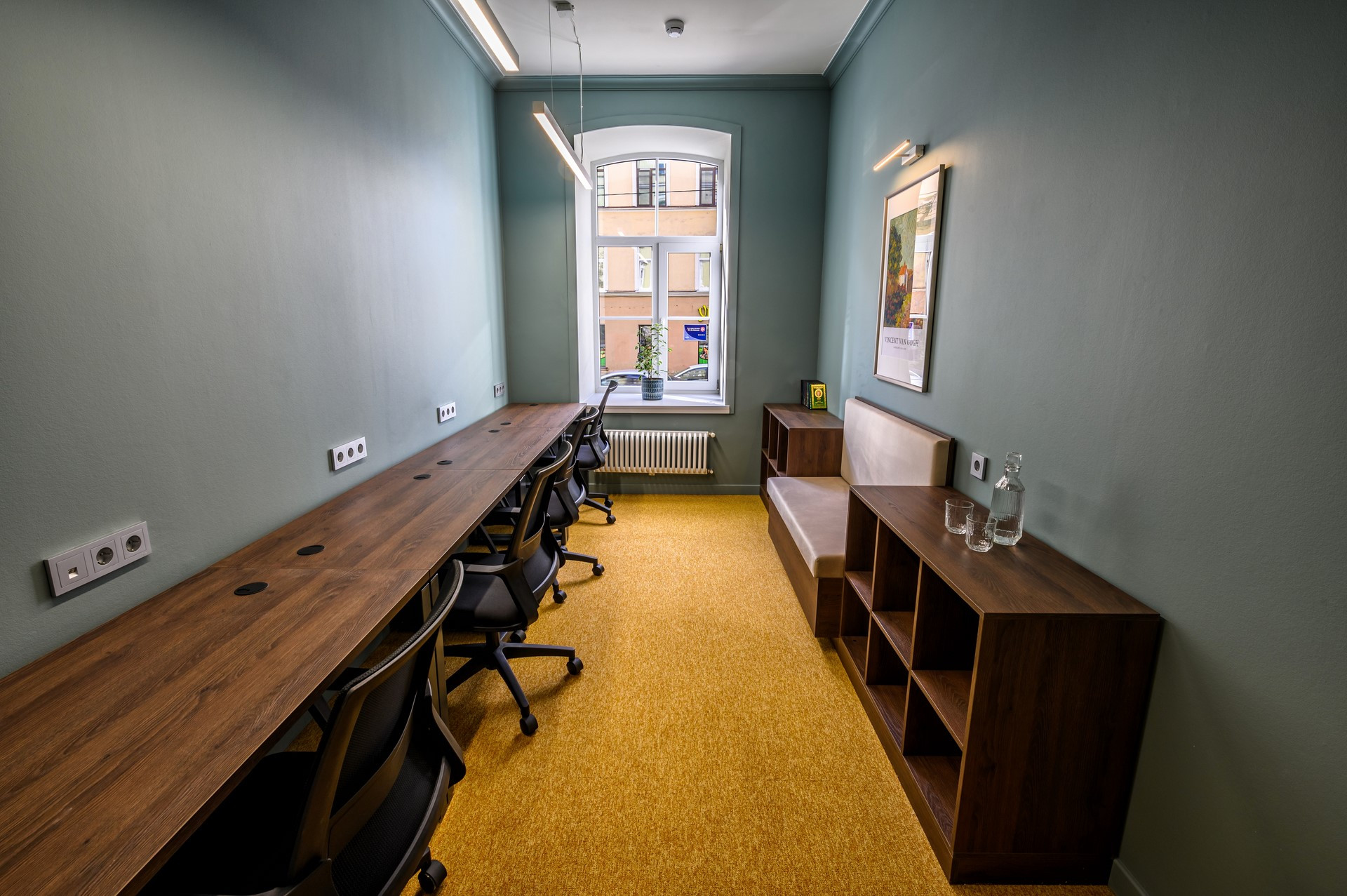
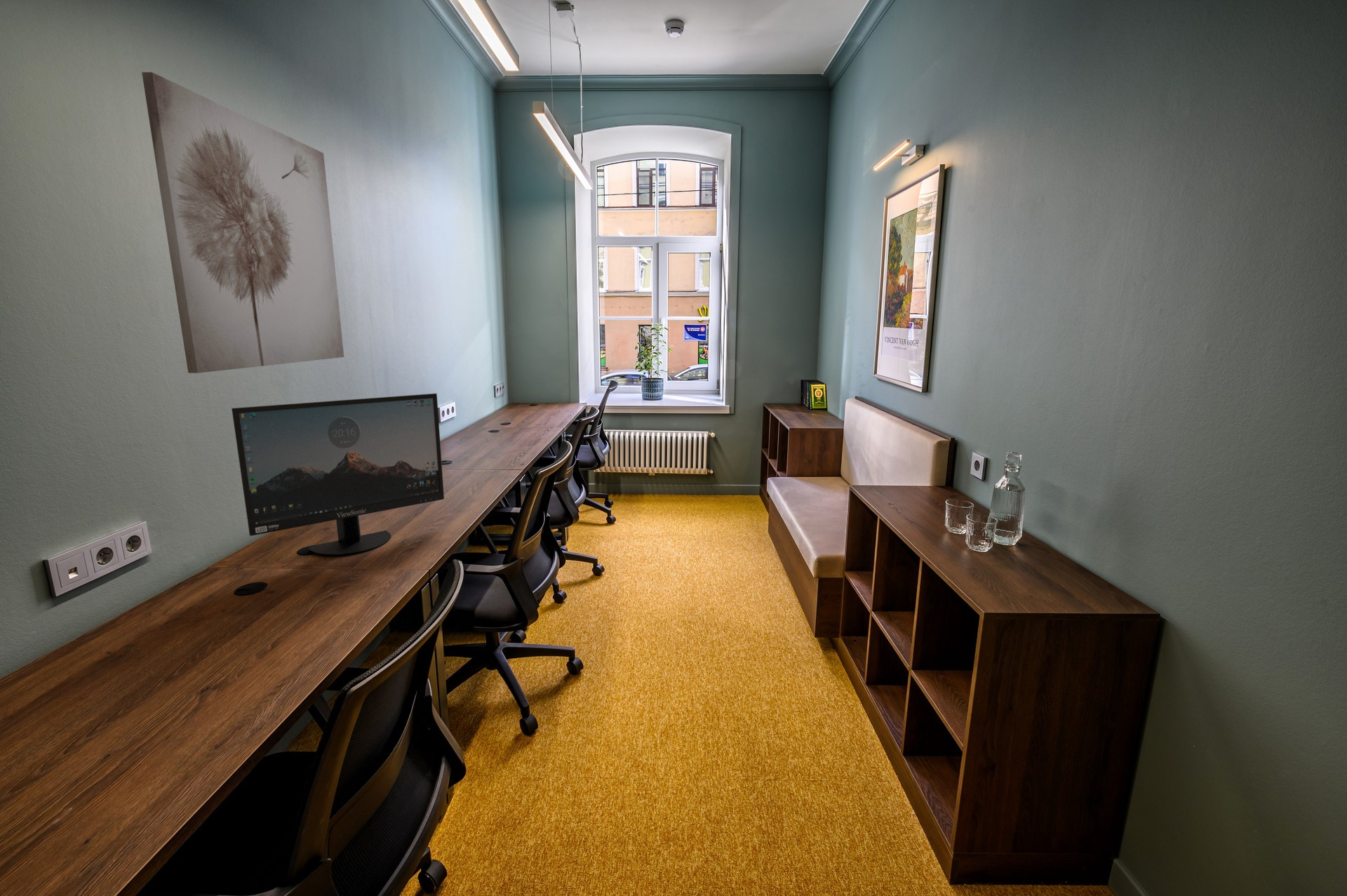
+ monitor (351, 474)
+ wall art (265, 246)
